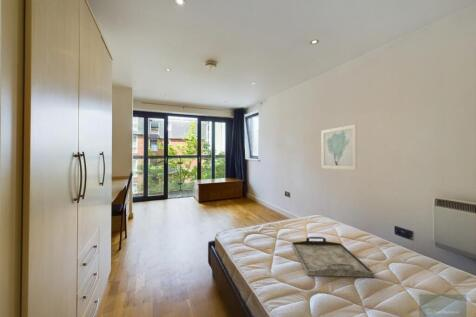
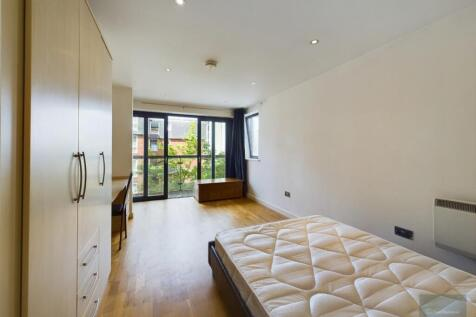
- serving tray (326, 253)
- wall art (337, 148)
